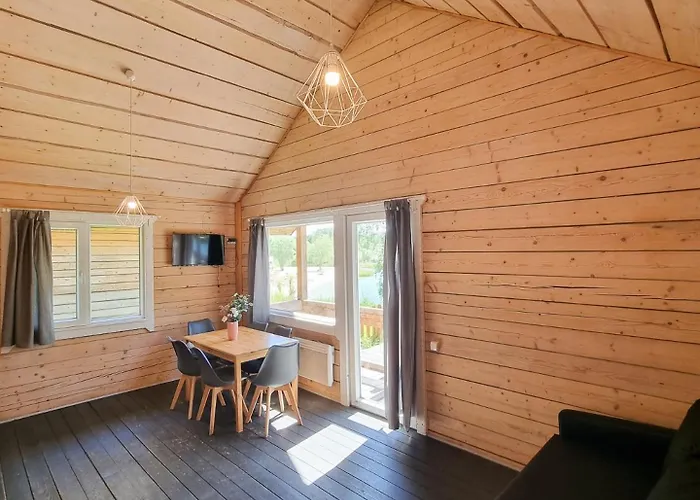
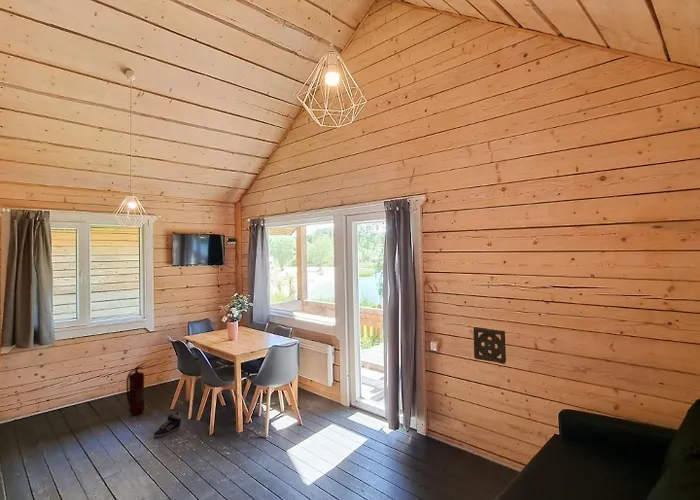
+ wall ornament (488, 345)
+ sneaker (167, 422)
+ fire extinguisher (136, 389)
